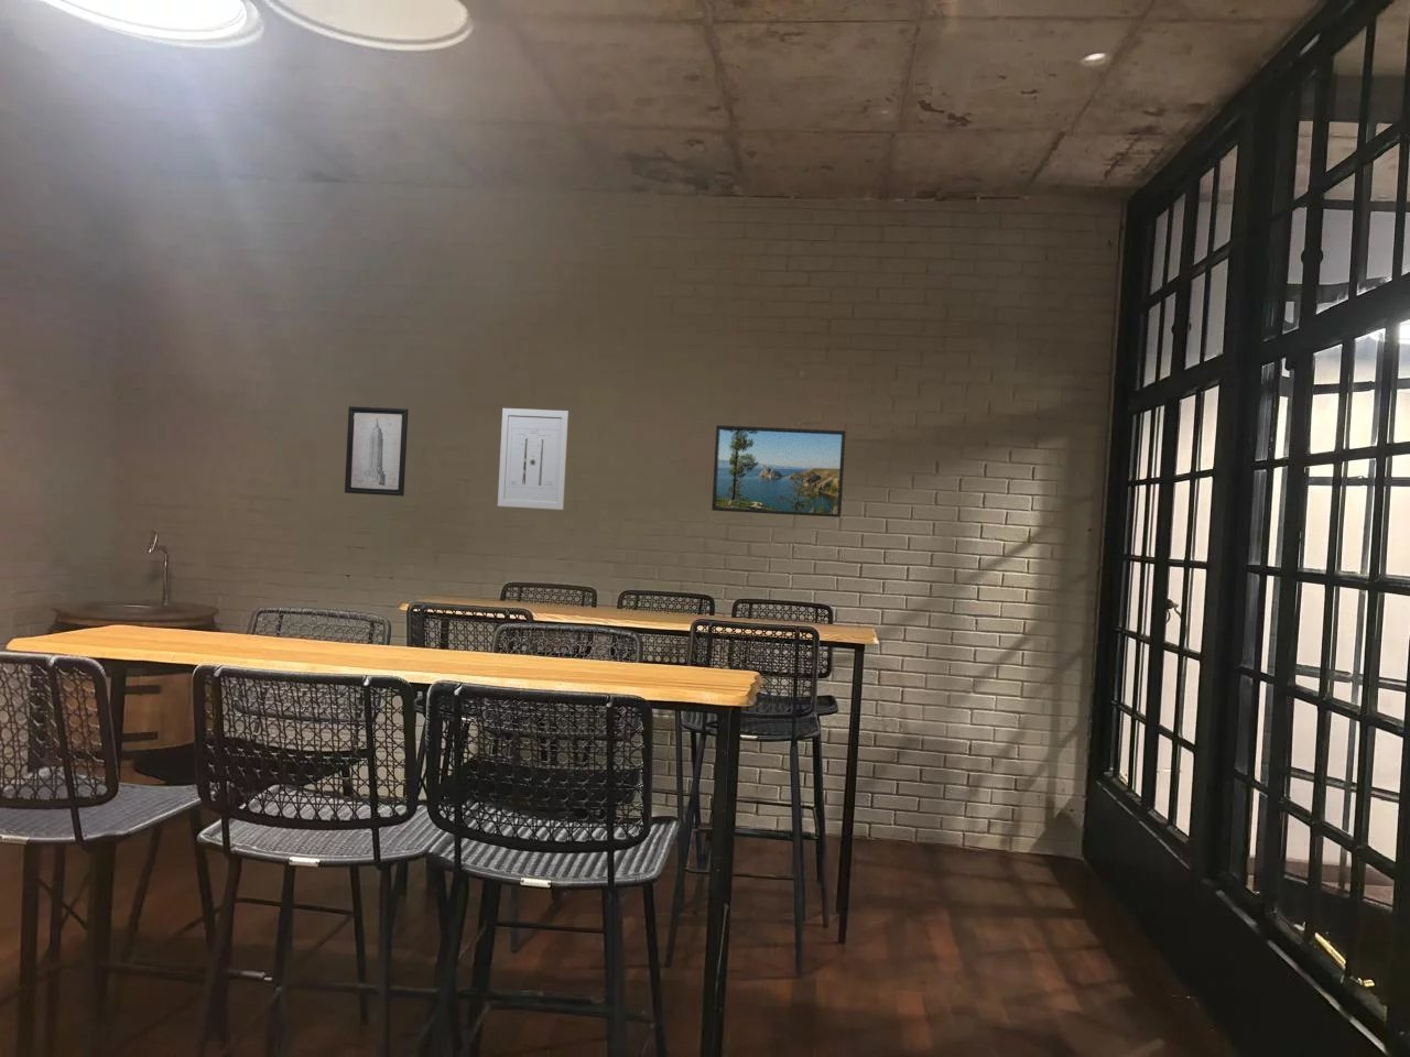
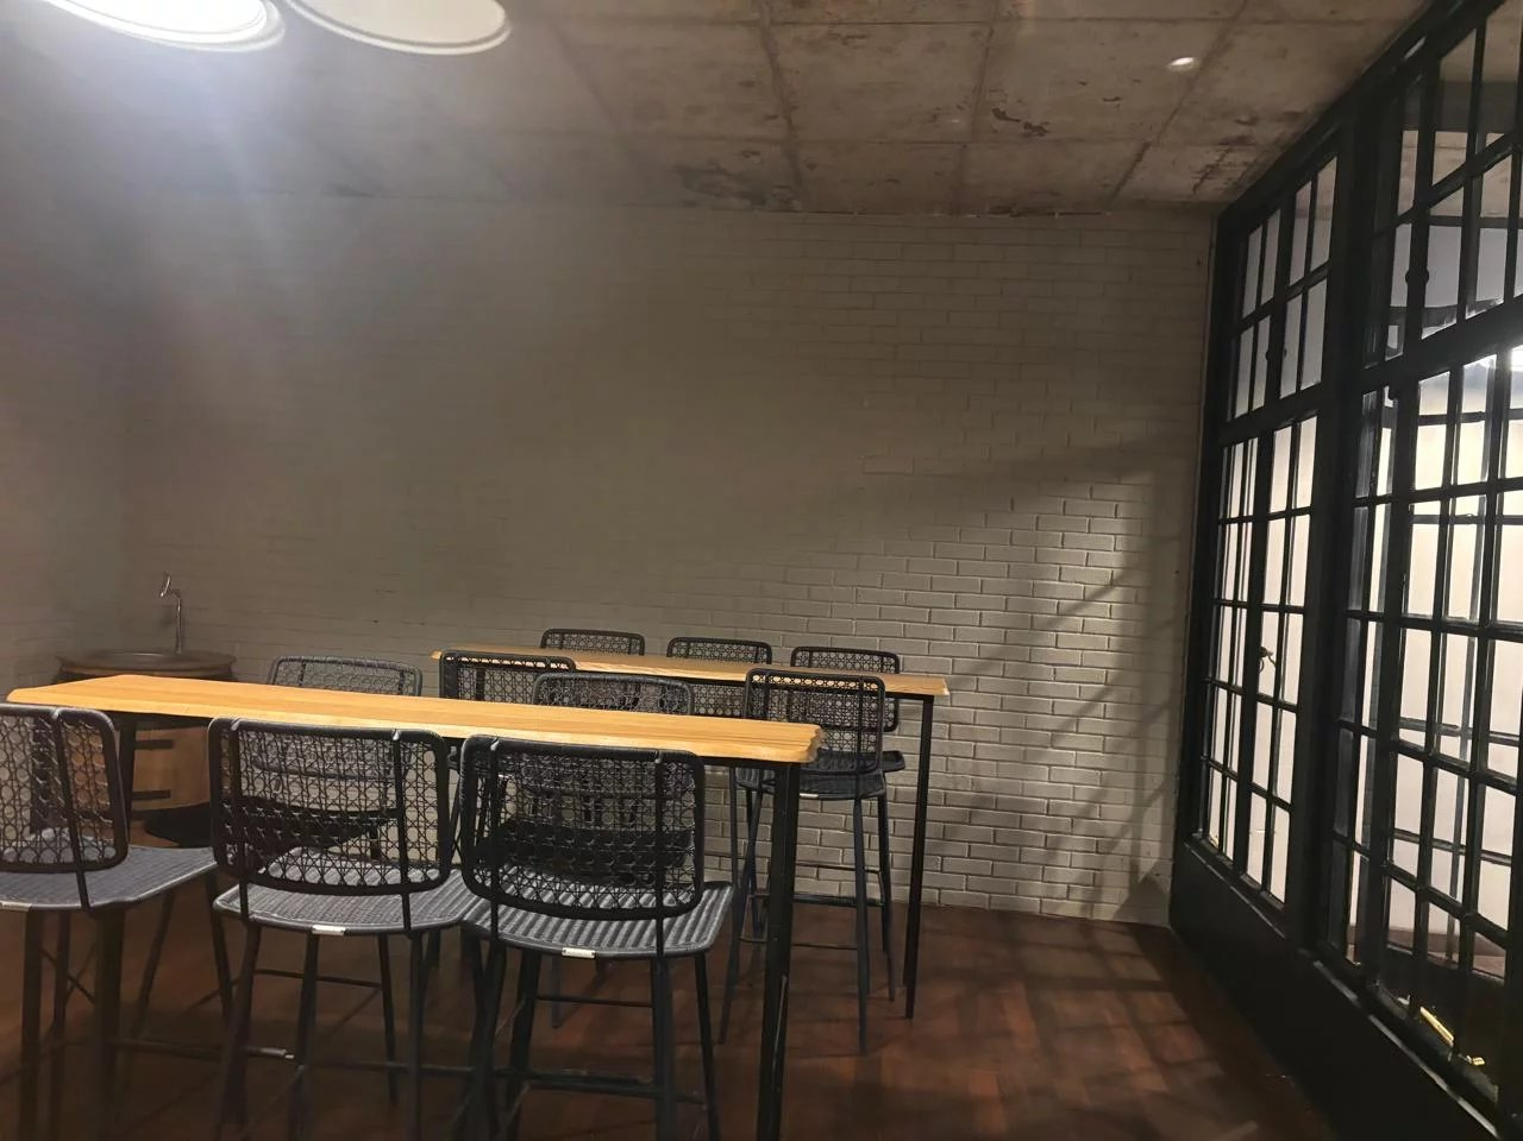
- wall art (375, 451)
- wall art (532, 459)
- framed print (777, 470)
